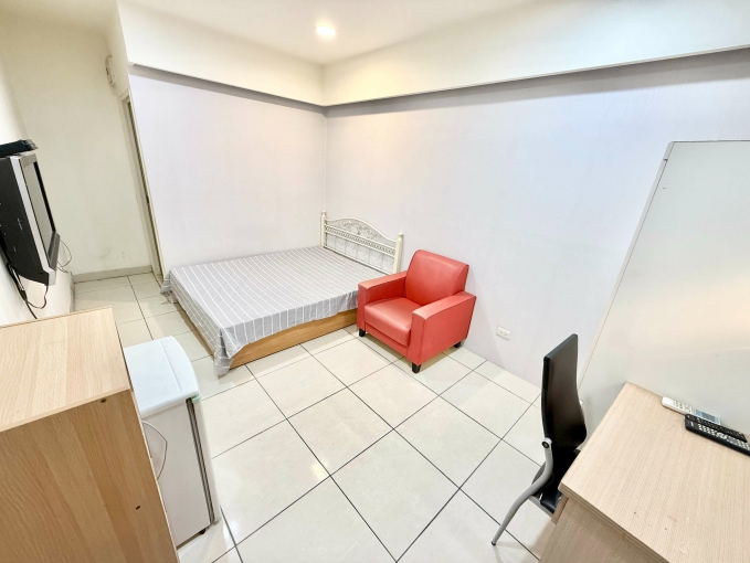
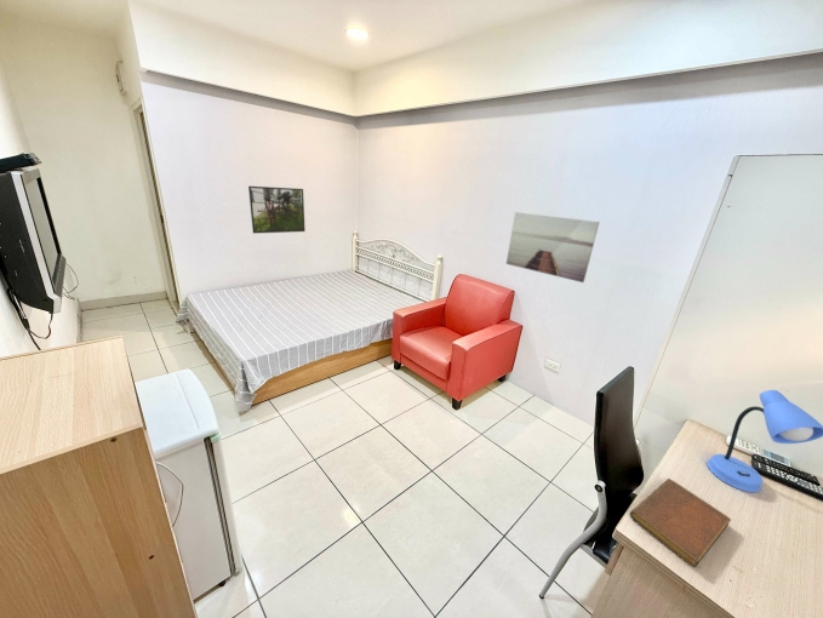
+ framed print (278, 210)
+ wall art (547, 245)
+ desk lamp (771, 437)
+ notebook (679, 516)
